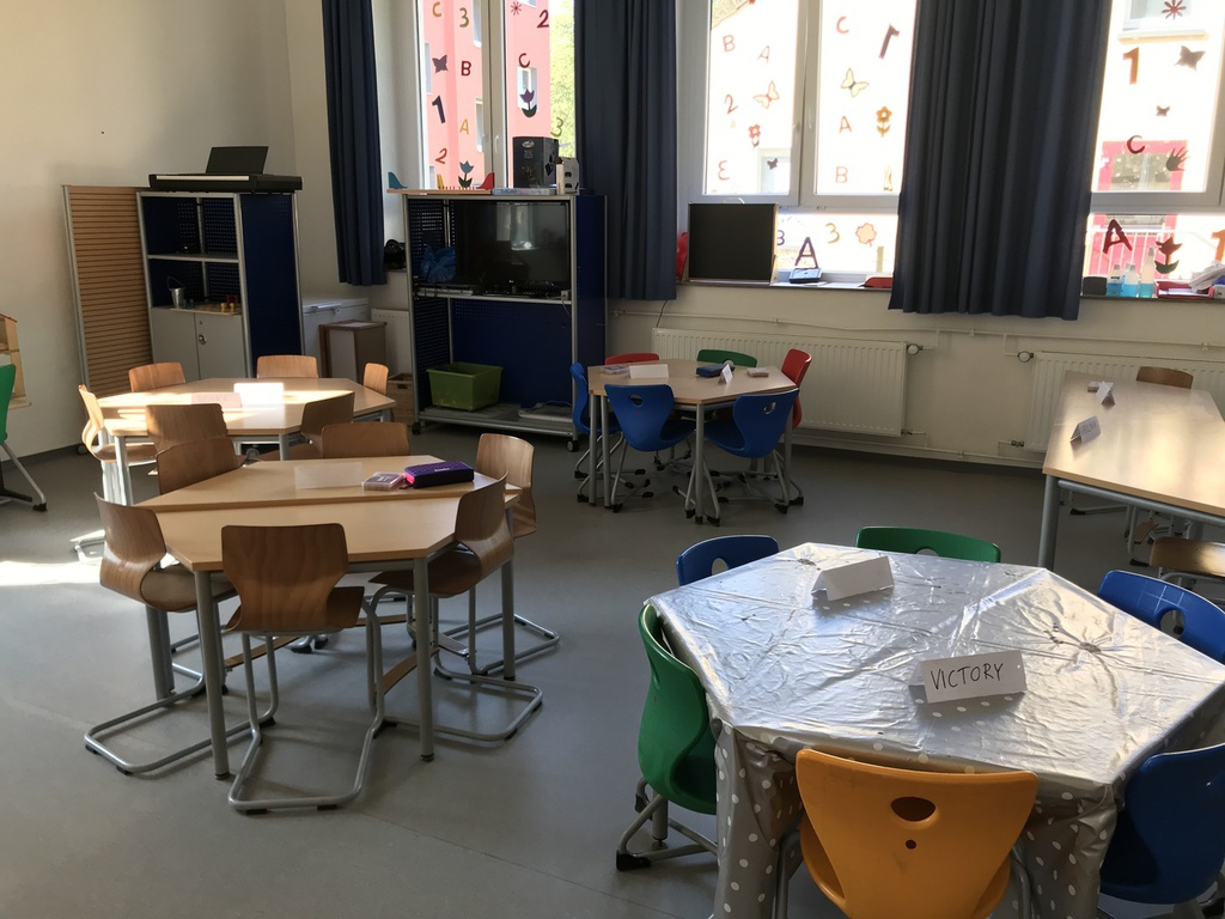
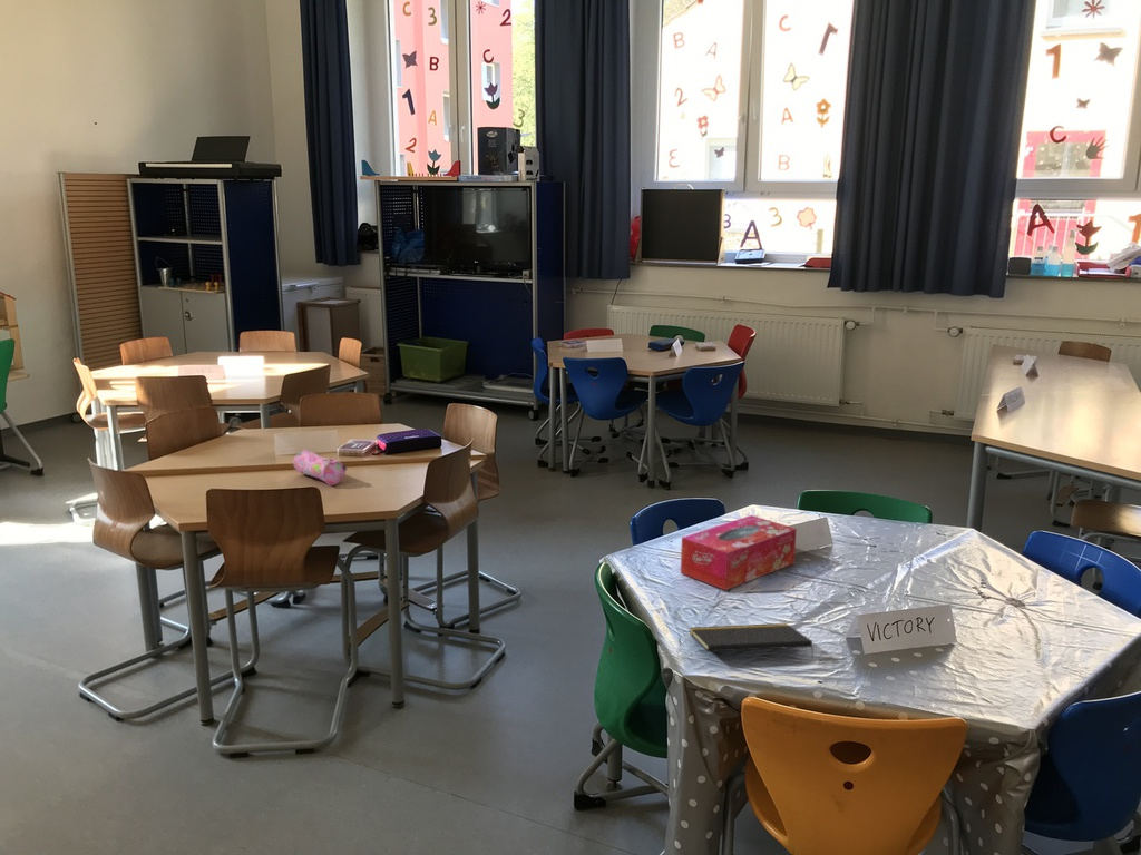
+ notepad (749, 637)
+ pencil case (319, 466)
+ tissue box (739, 550)
